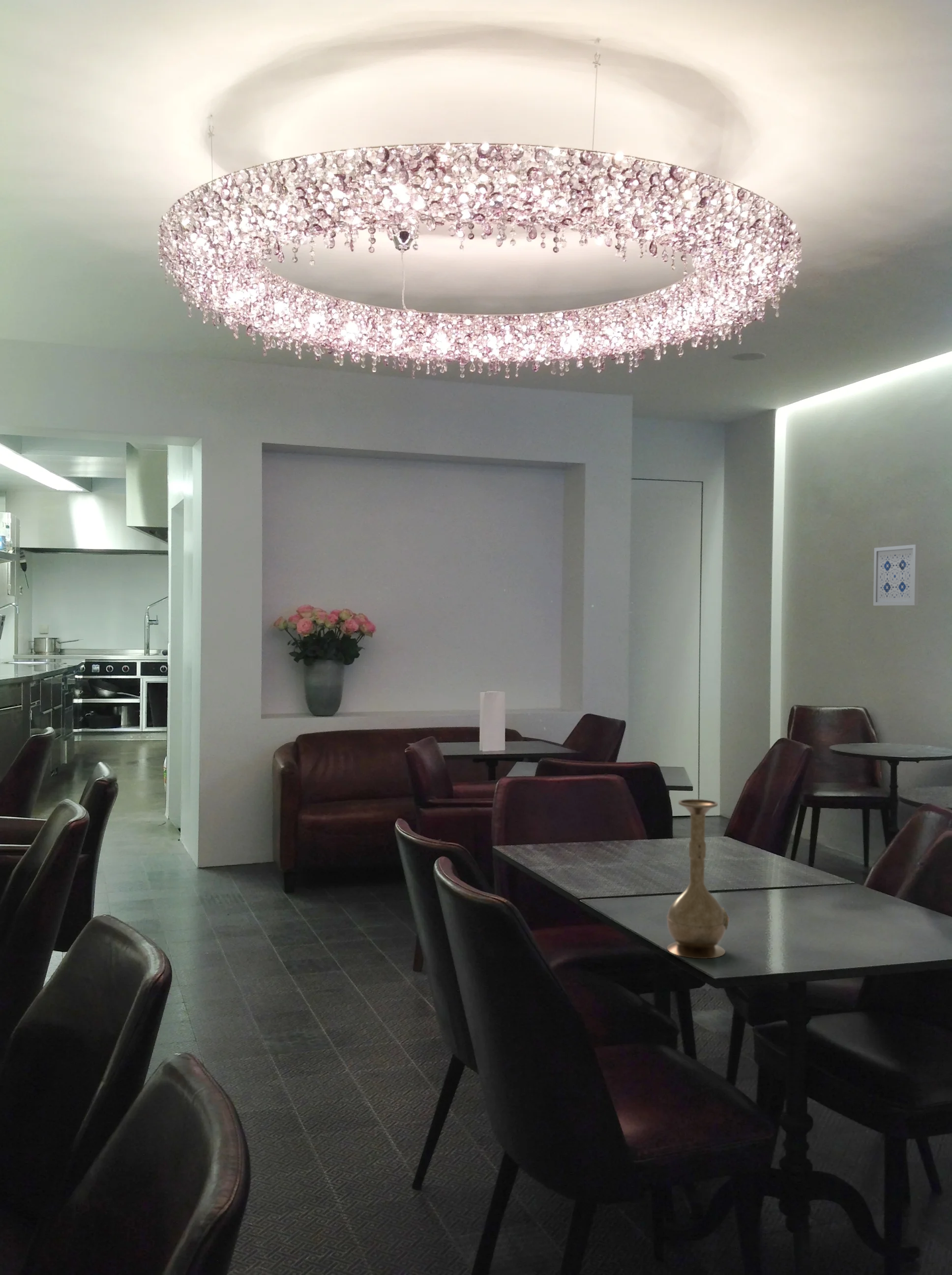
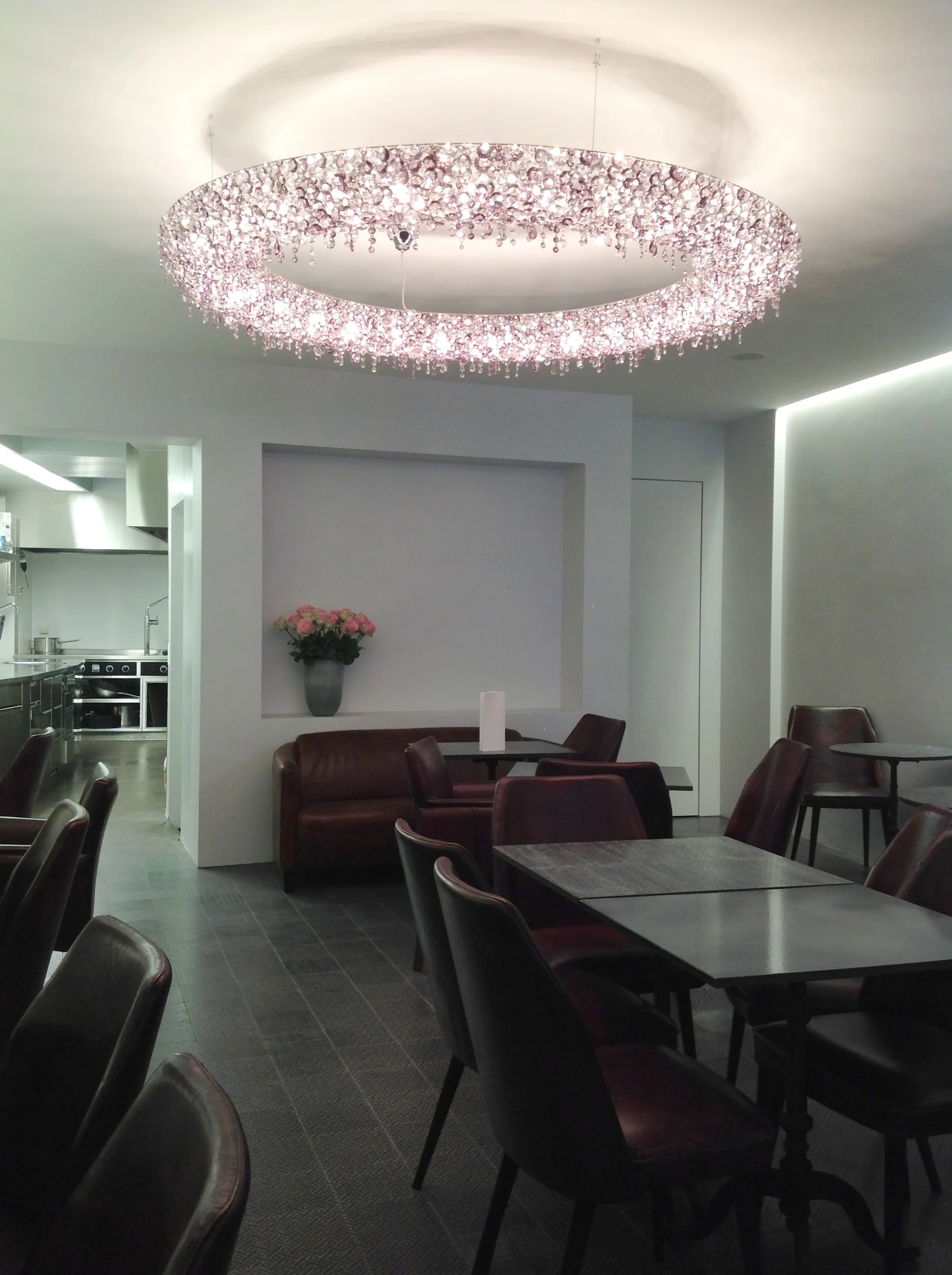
- wall art (895, 576)
- vase (697, 876)
